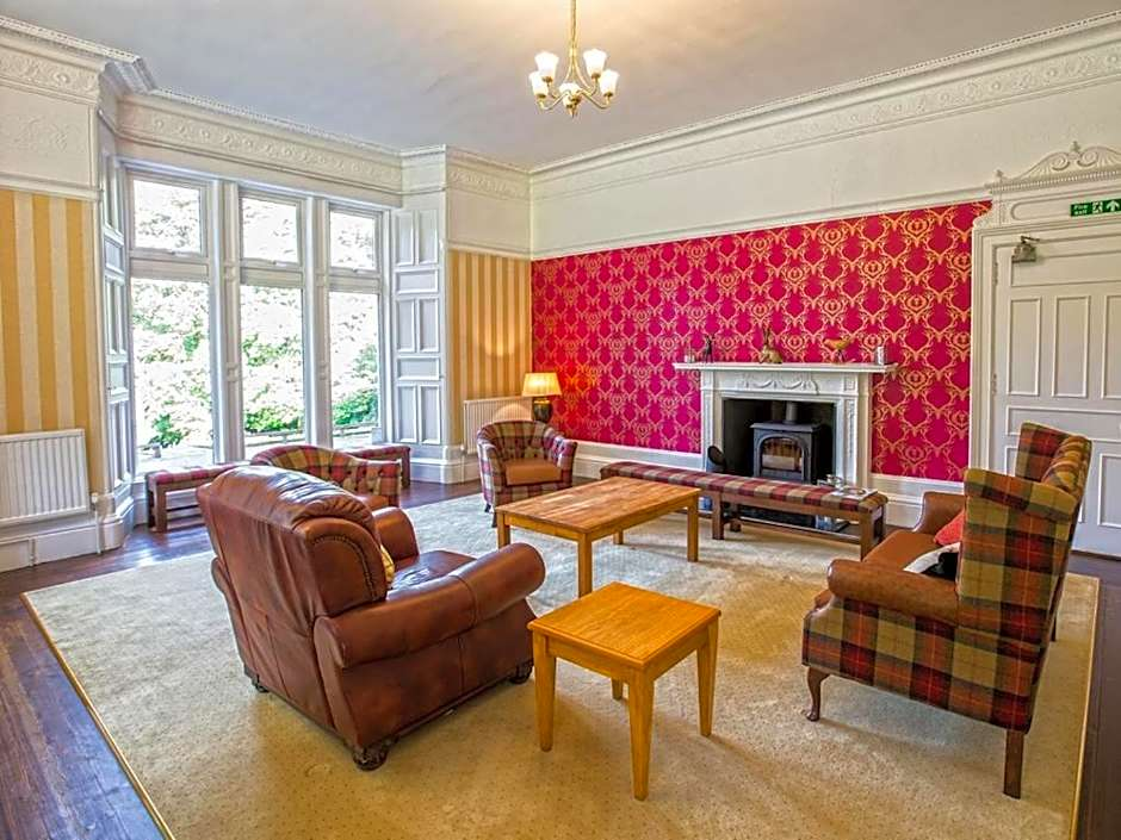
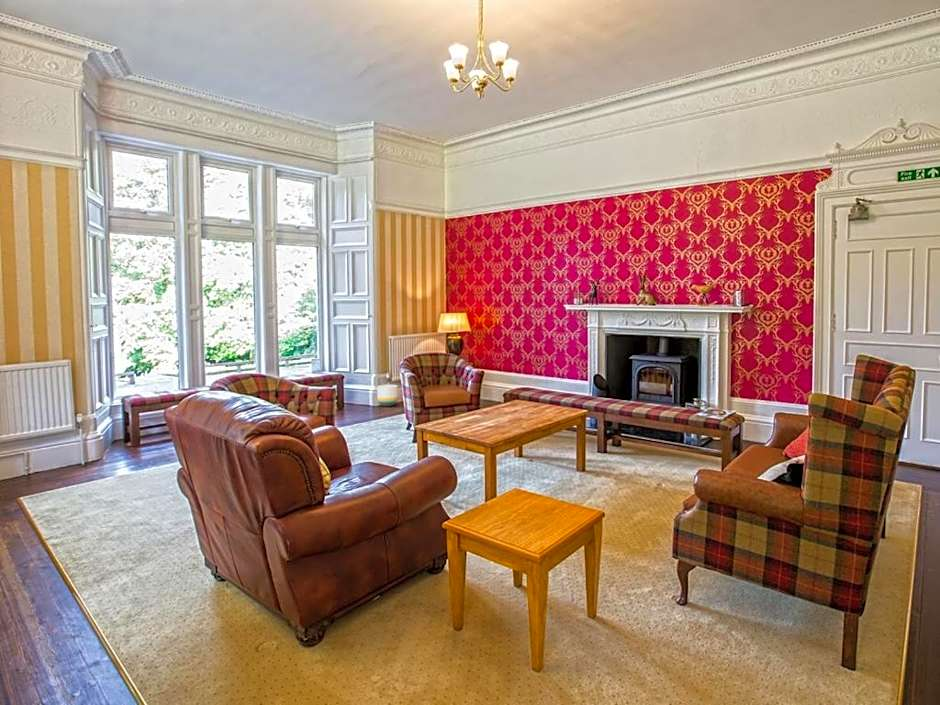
+ planter (387, 395)
